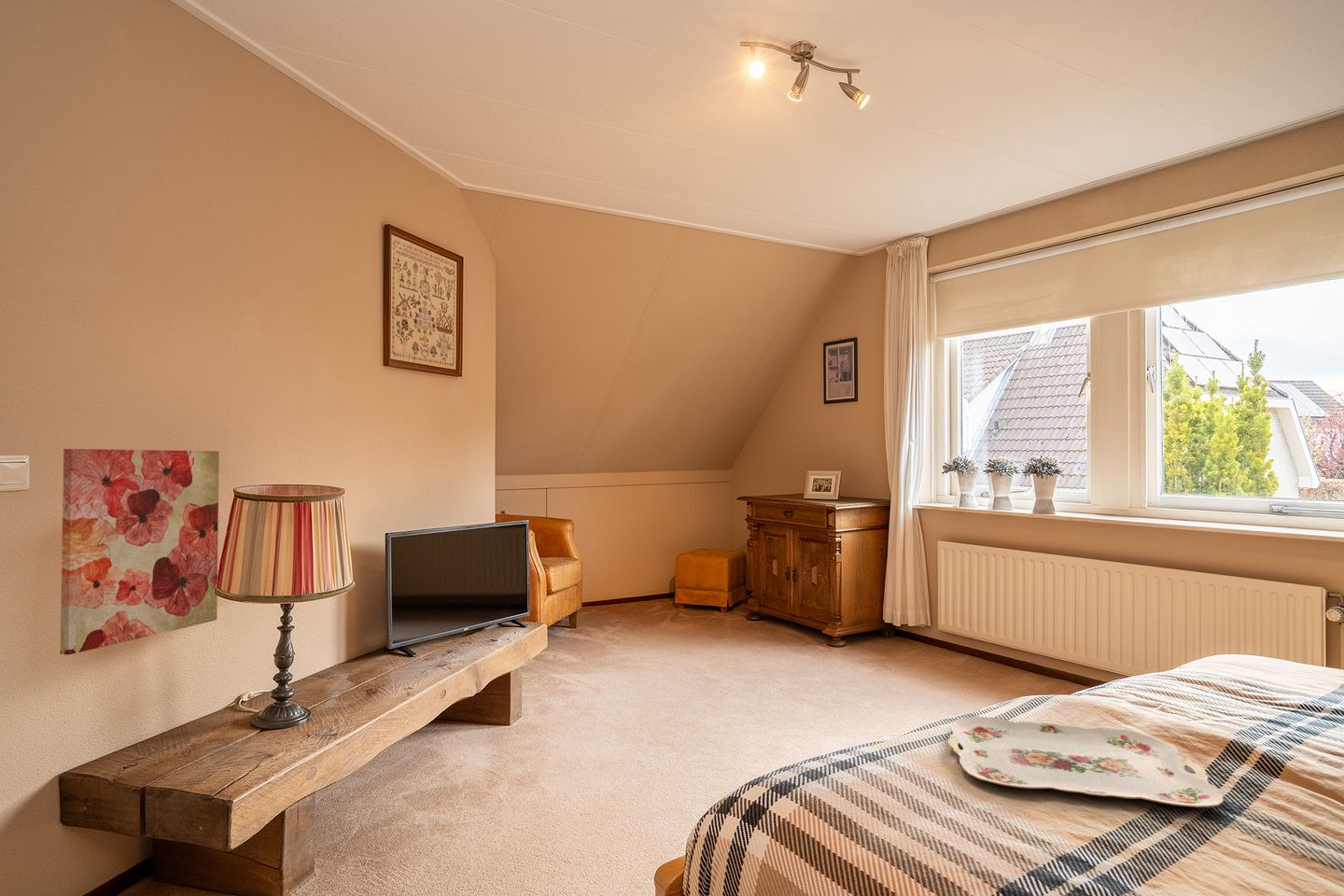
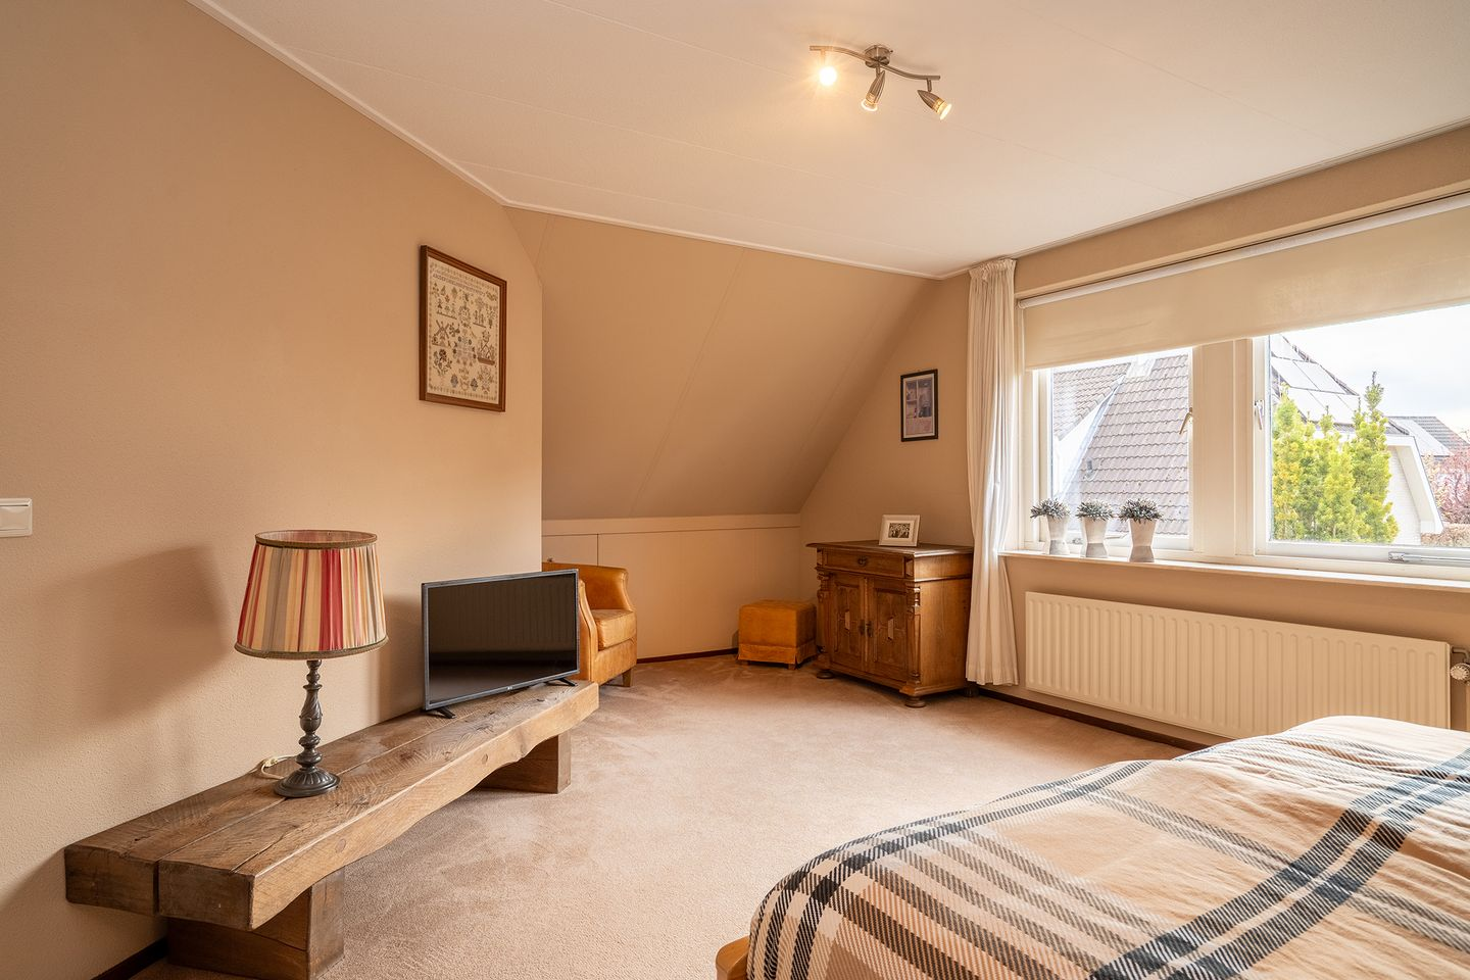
- serving tray (1070, 759)
- wall art (147, 542)
